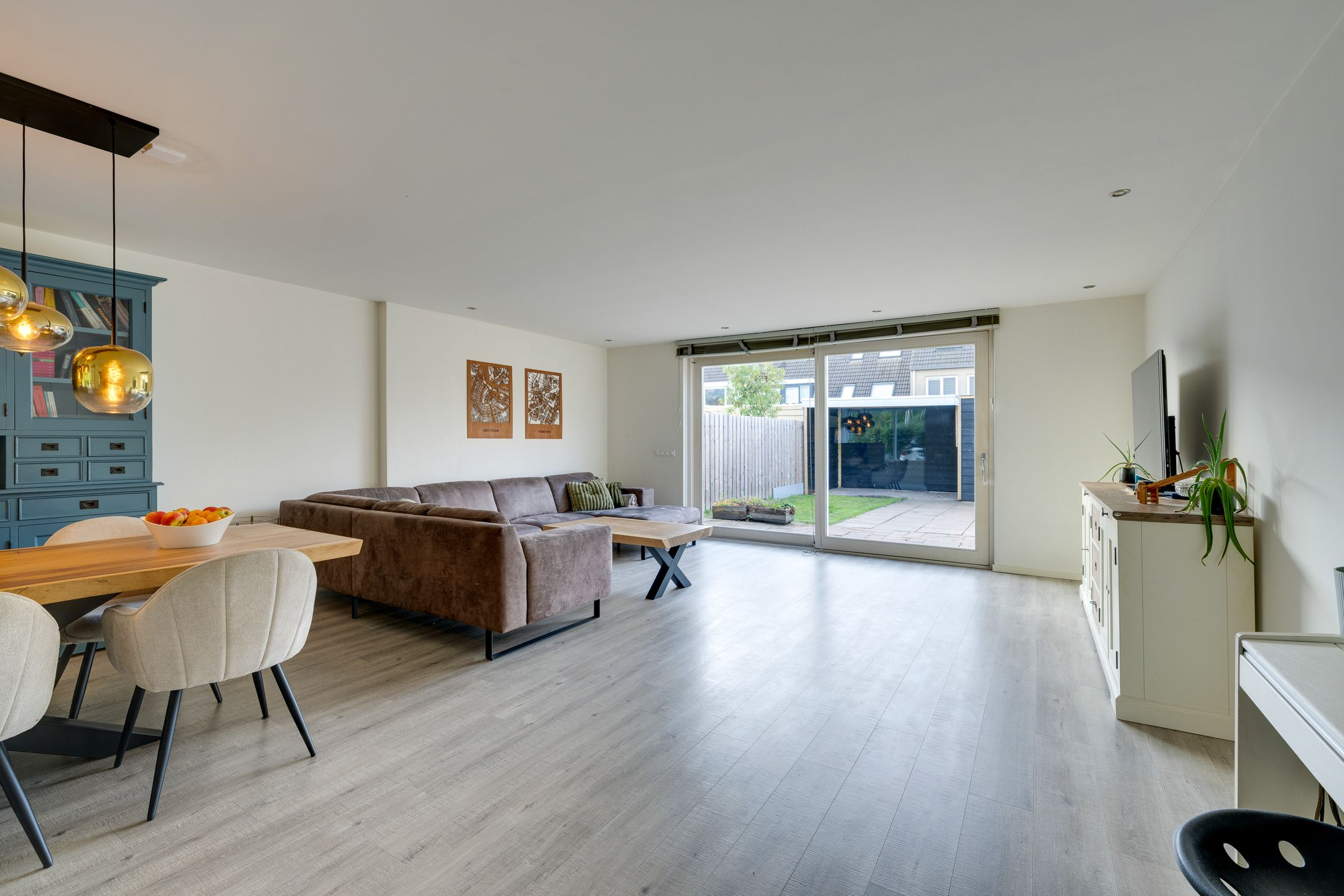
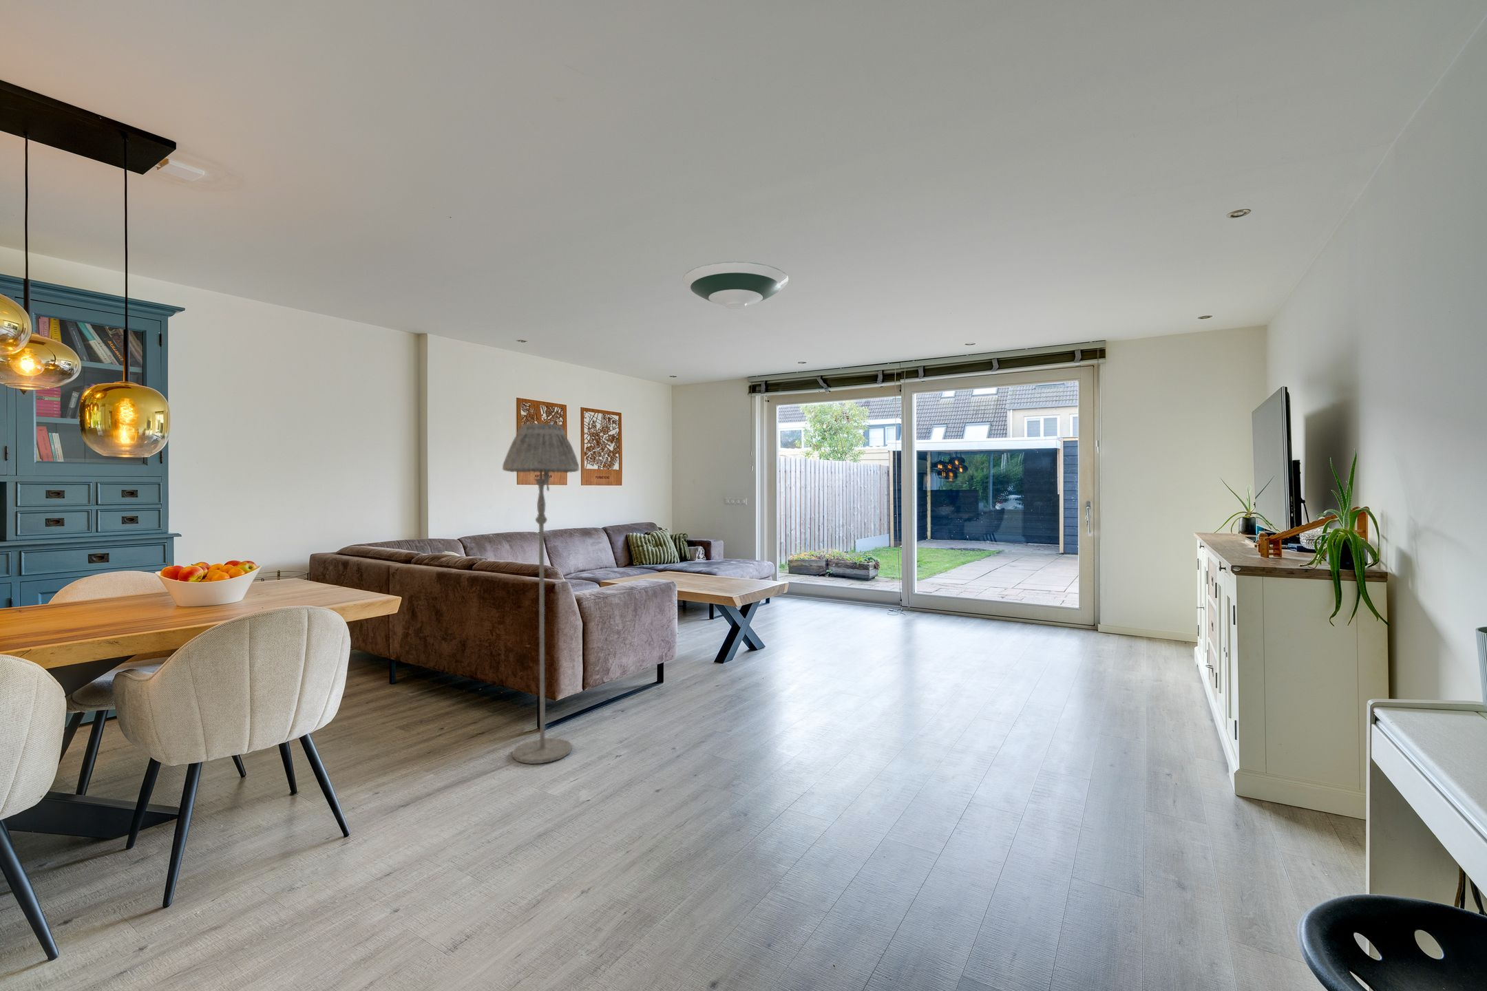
+ floor lamp (542, 588)
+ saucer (736, 293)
